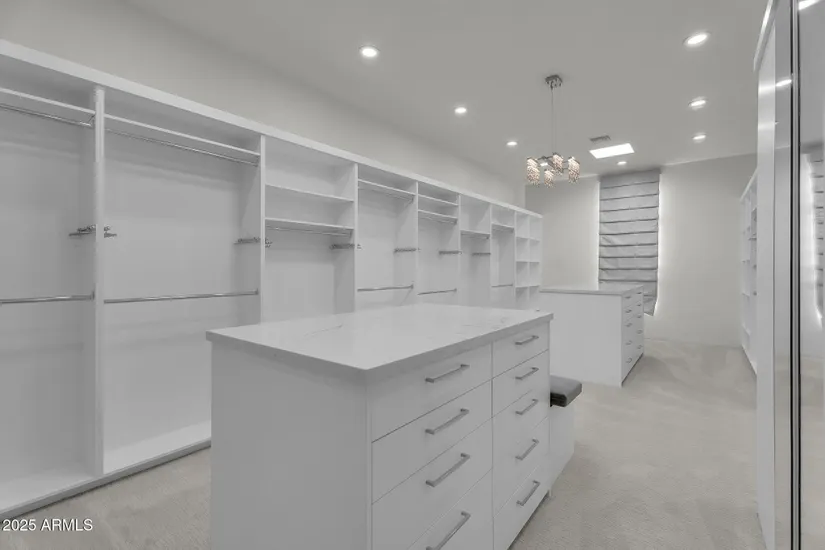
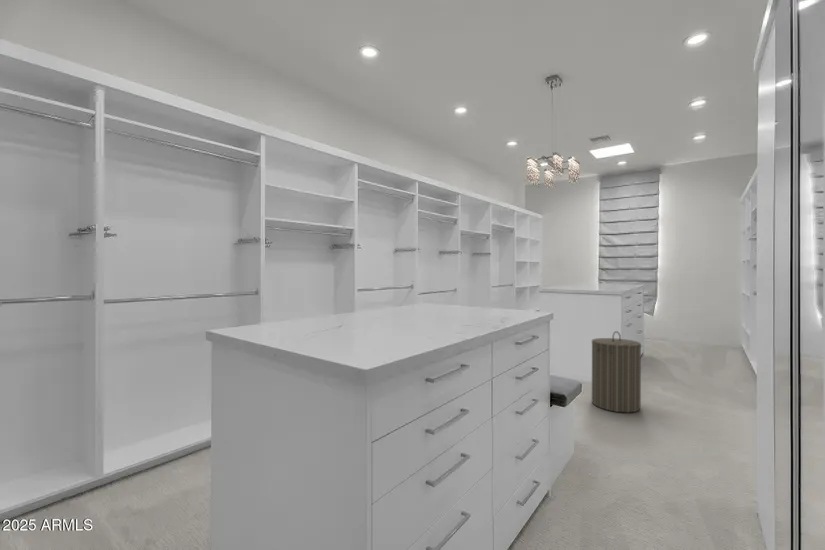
+ laundry hamper (615, 368)
